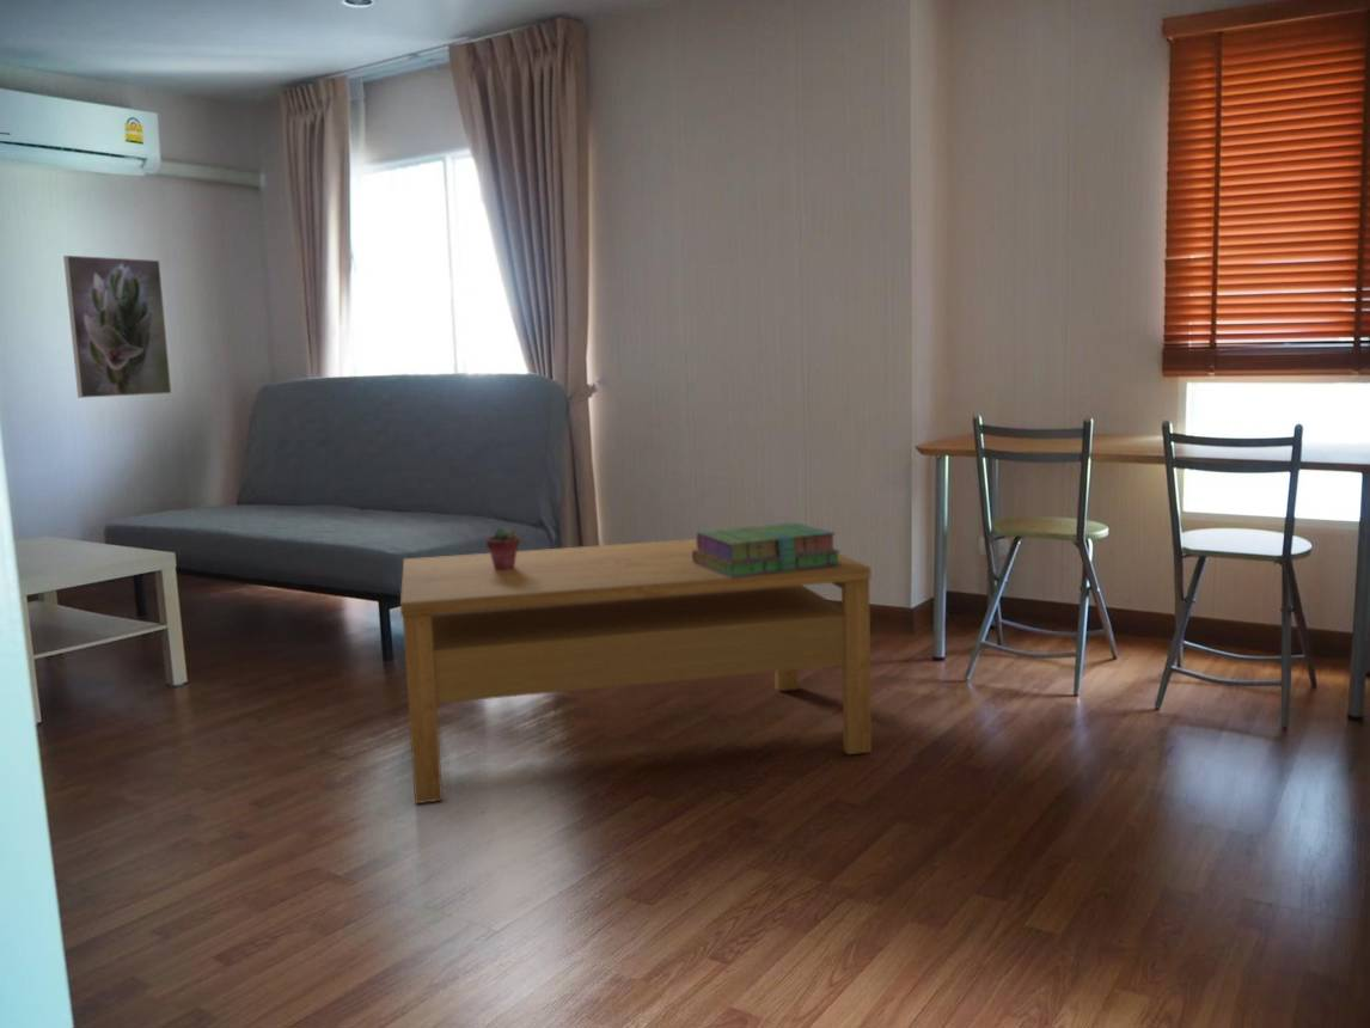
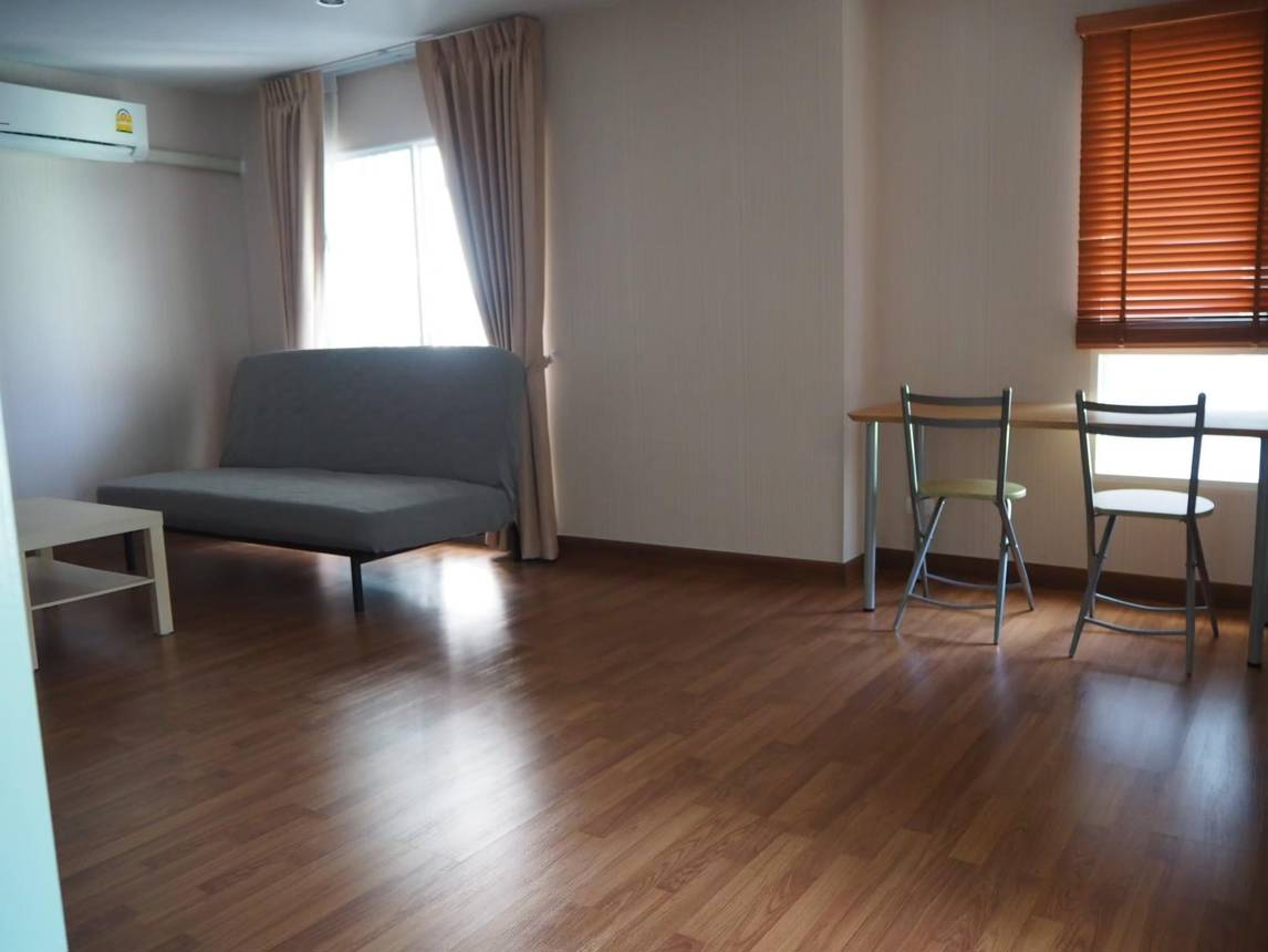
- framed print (120, 326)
- potted succulent (503, 545)
- coffee table (626, 650)
- stack of books (765, 546)
